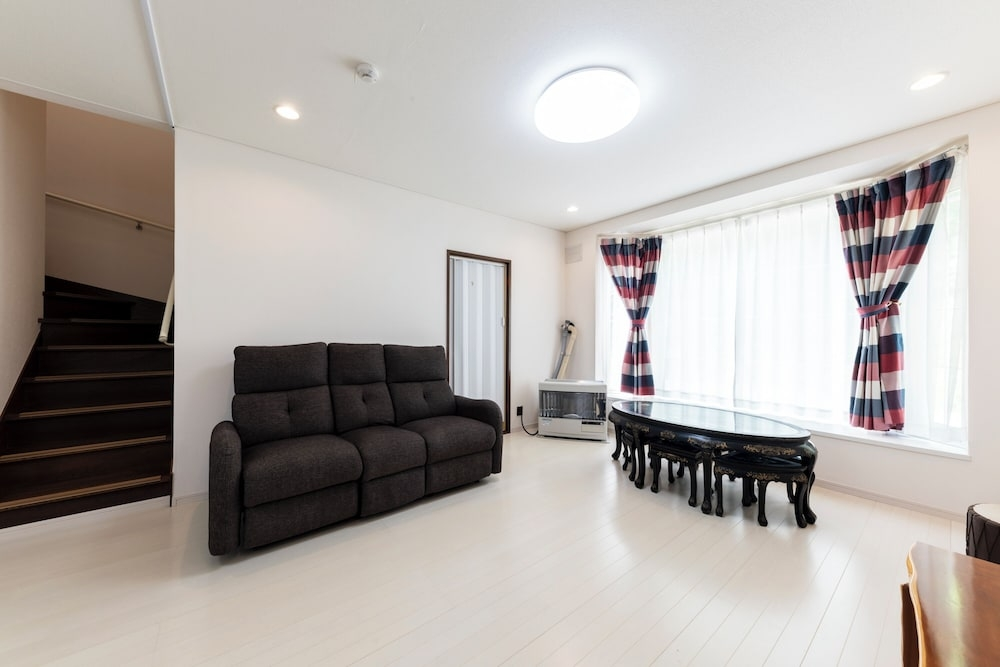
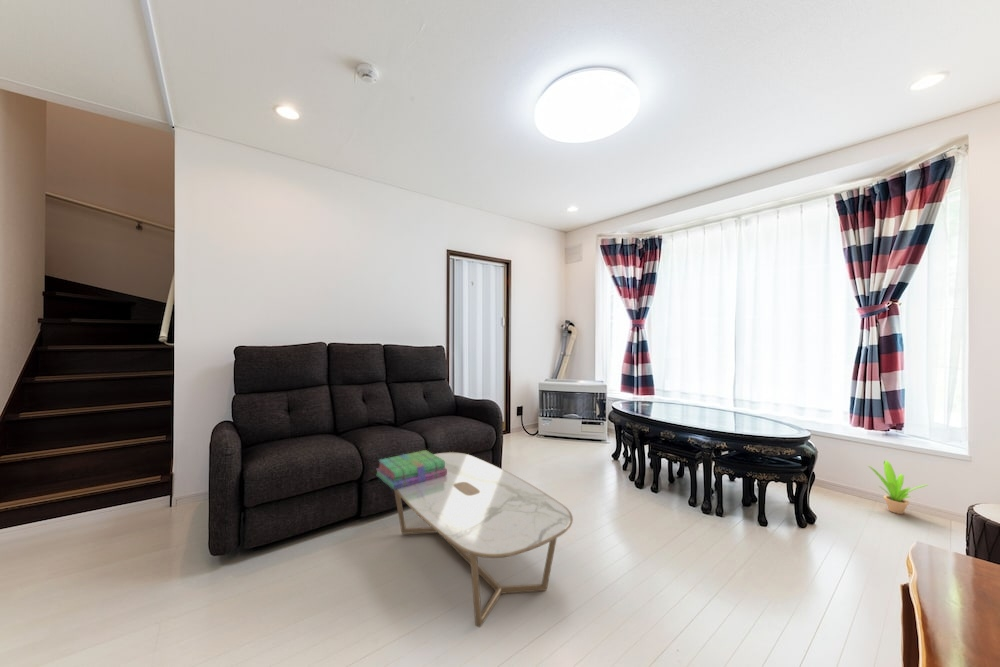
+ coffee table (466, 523)
+ potted plant (897, 489)
+ stack of books (411, 467)
